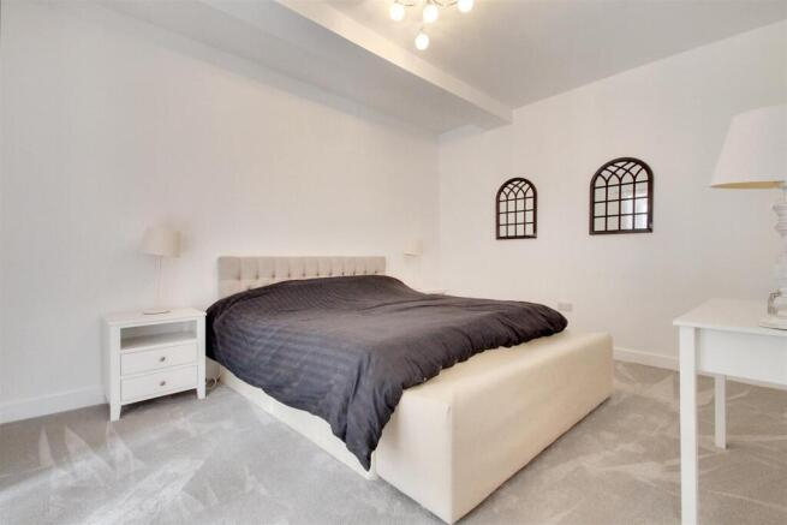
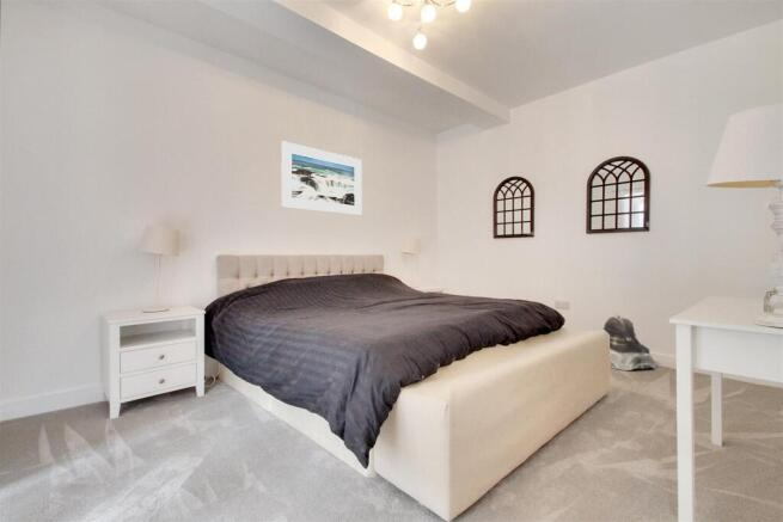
+ backpack (623, 339)
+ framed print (324, 180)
